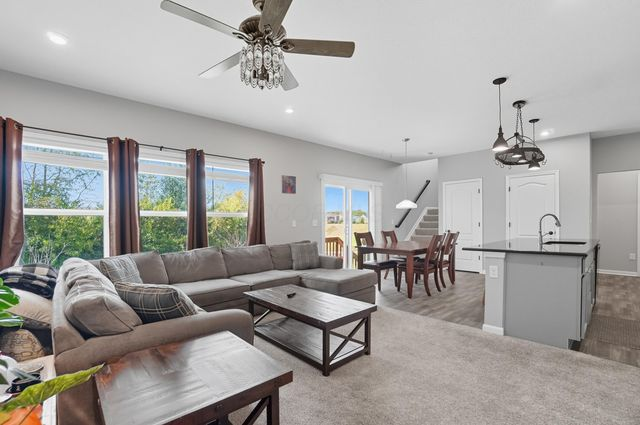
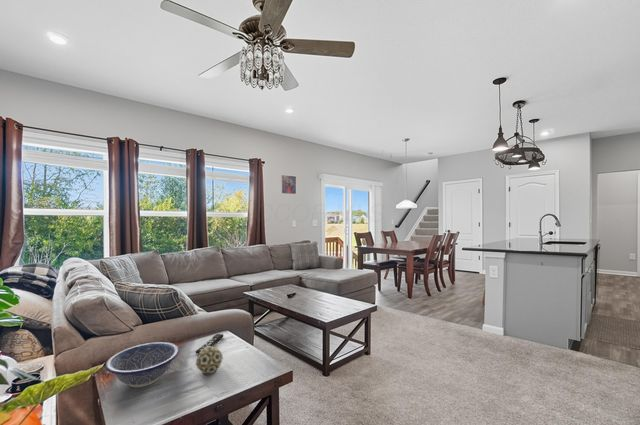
+ remote control (210, 343)
+ decorative bowl (144, 367)
+ decorative ball (209, 359)
